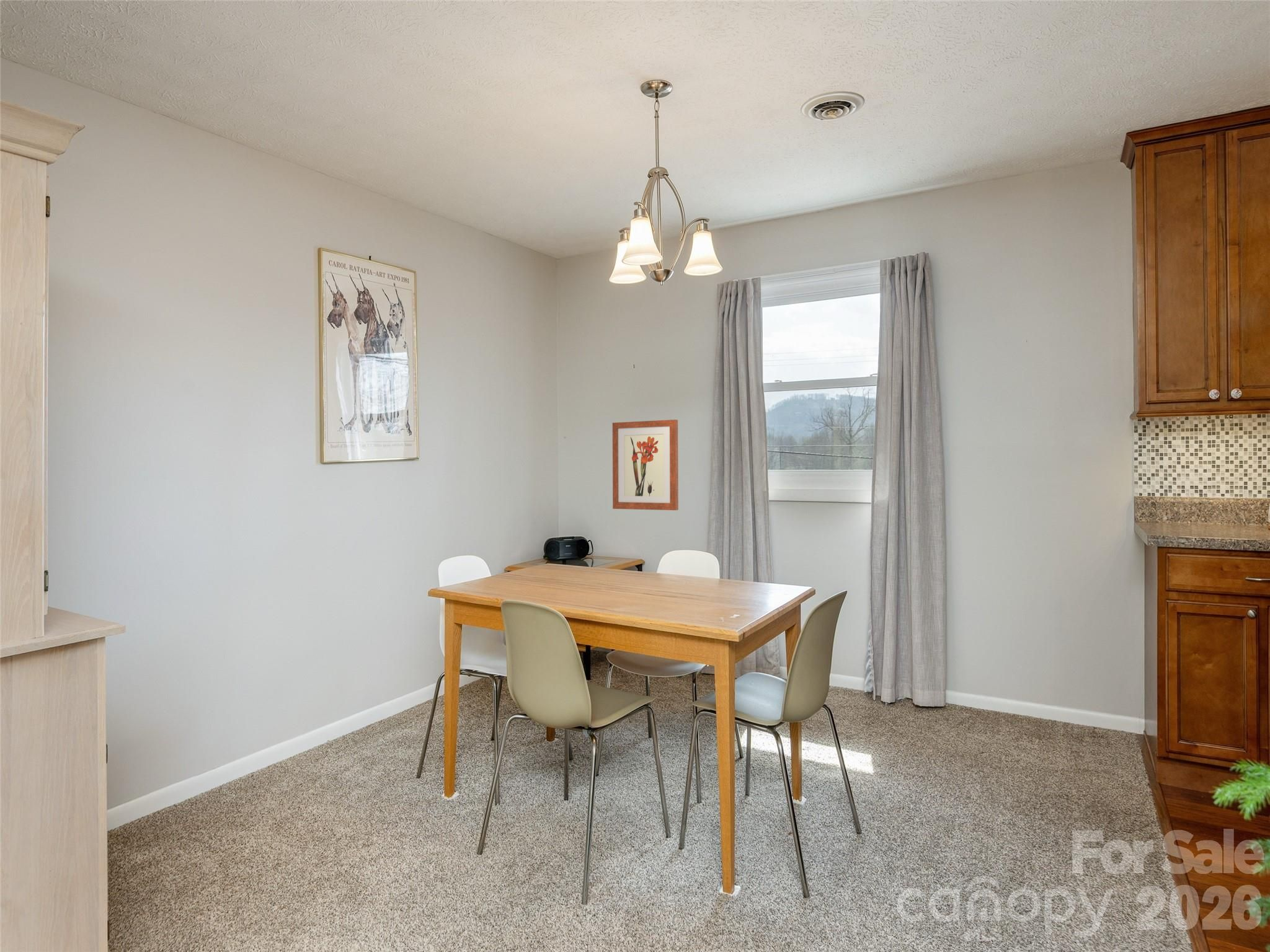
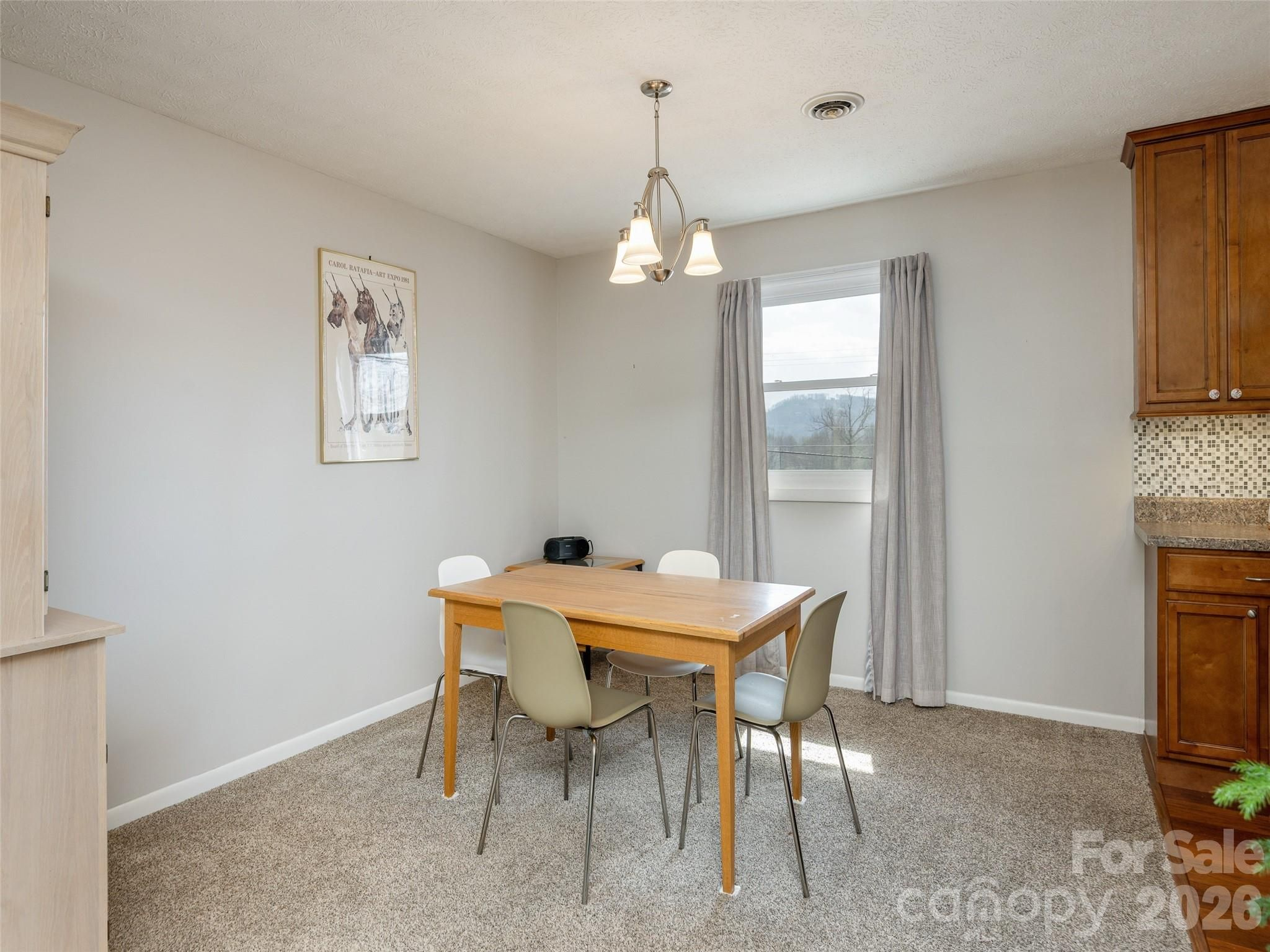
- wall art (644, 465)
